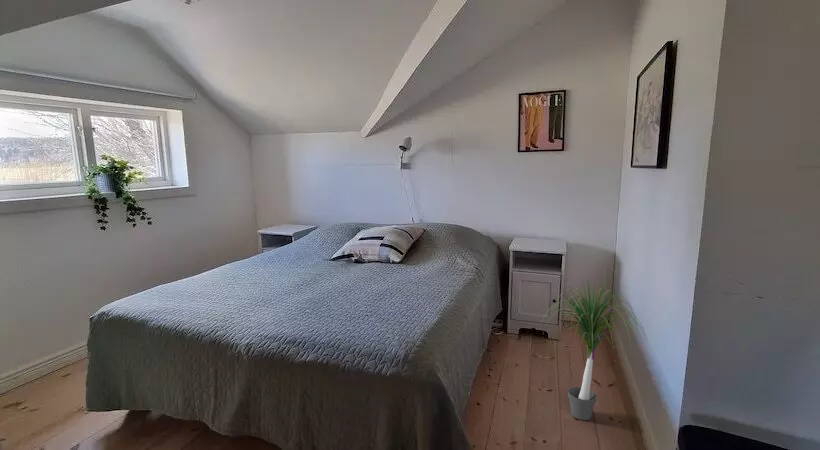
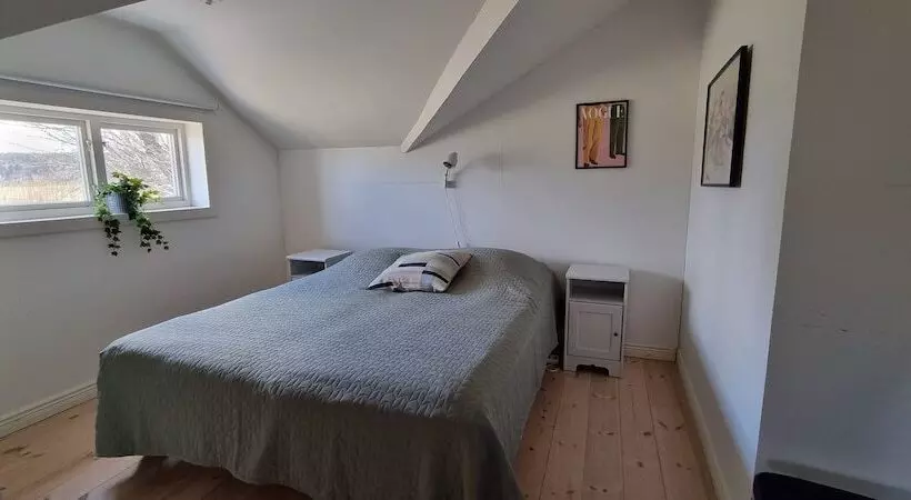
- potted plant (590, 344)
